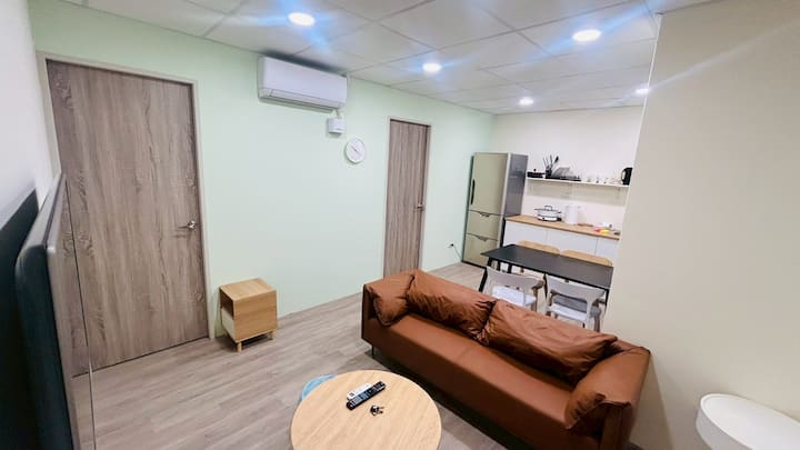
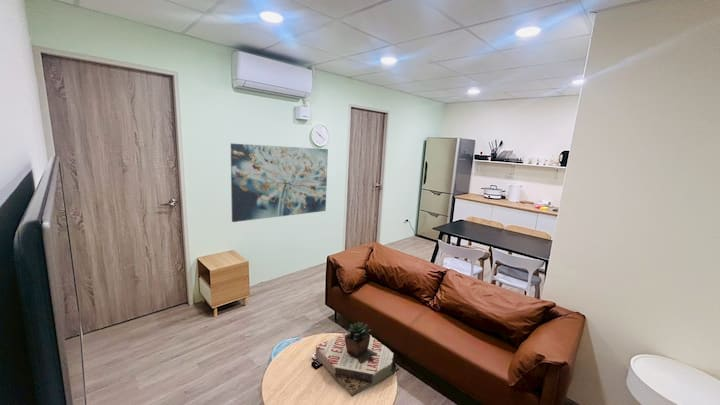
+ succulent plant (357, 344)
+ wall art (284, 181)
